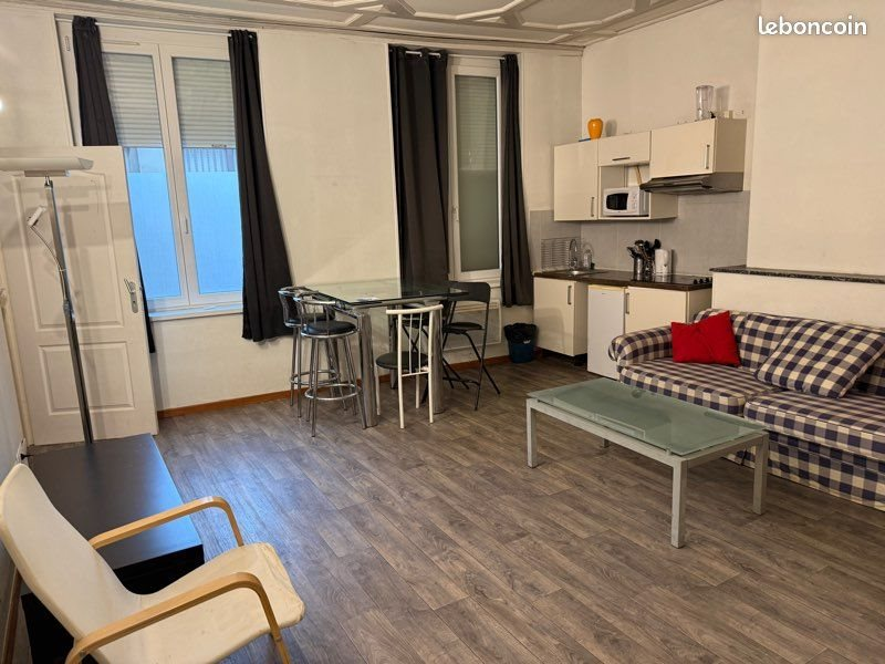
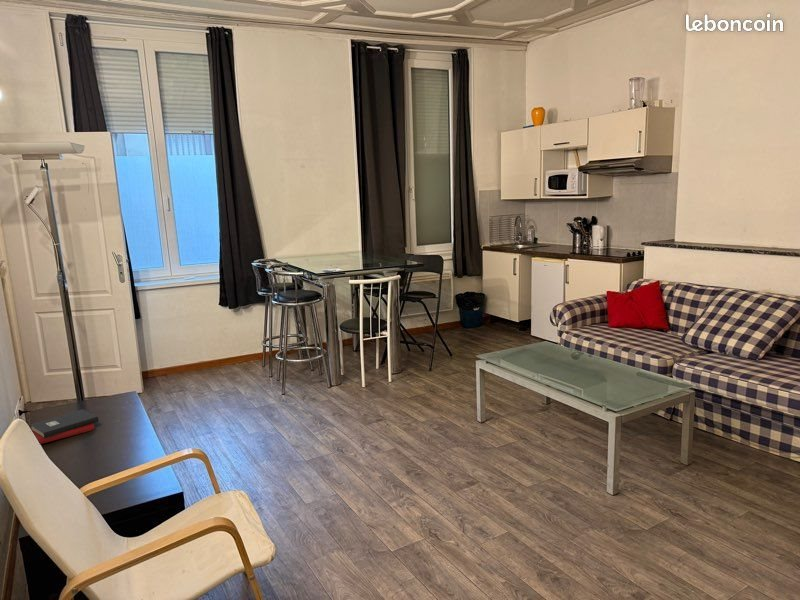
+ hardback book (64, 425)
